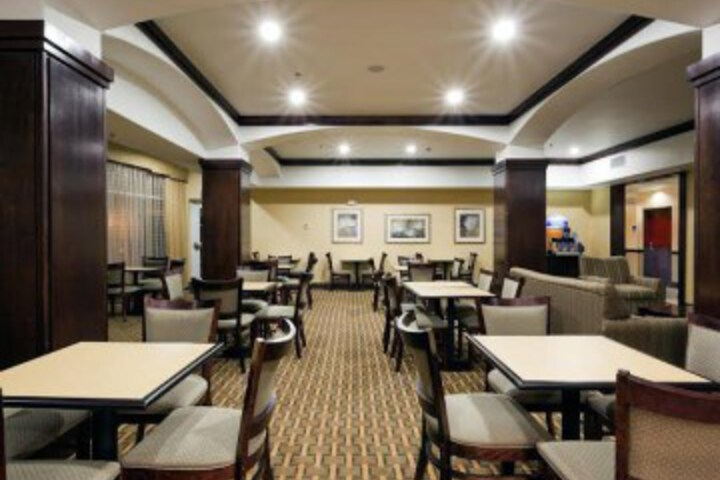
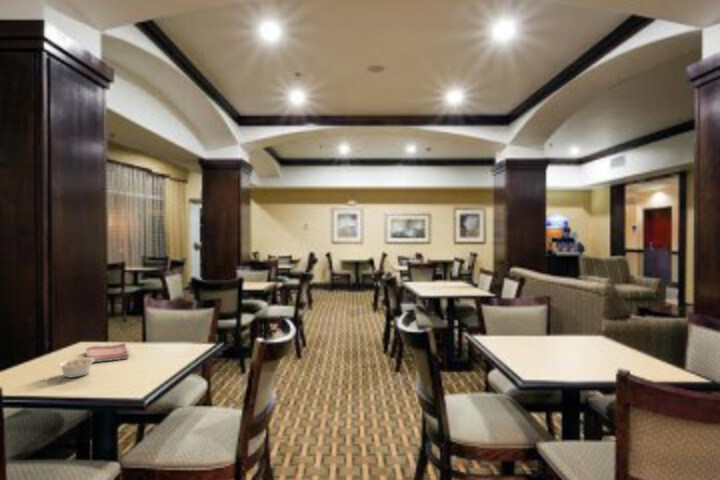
+ legume (76, 367)
+ dish towel (107, 352)
